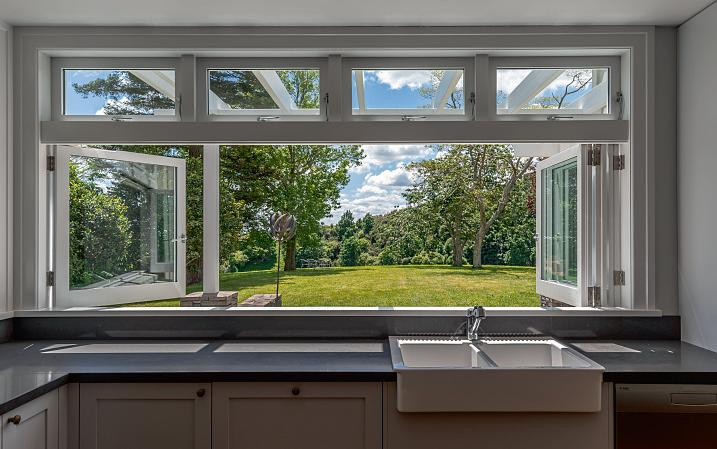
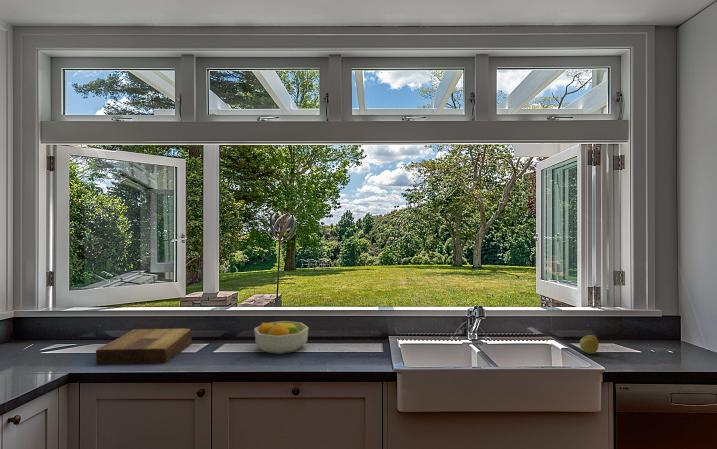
+ apple (589, 344)
+ fruit bowl (281, 333)
+ cutting board (148, 344)
